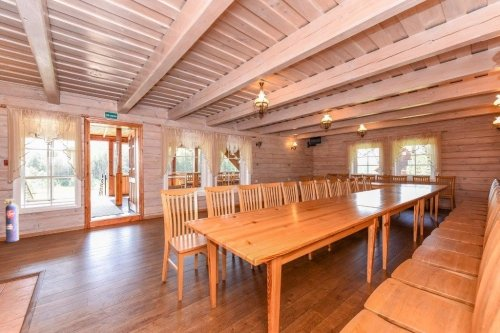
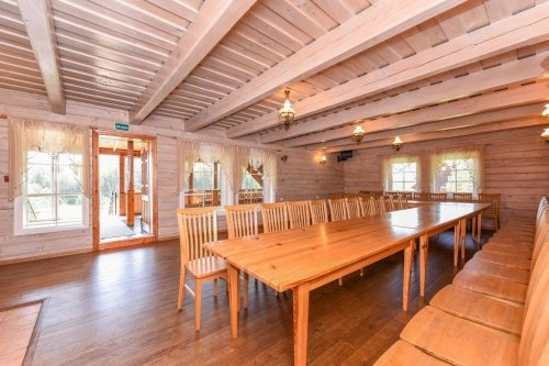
- gas cylinder (11, 220)
